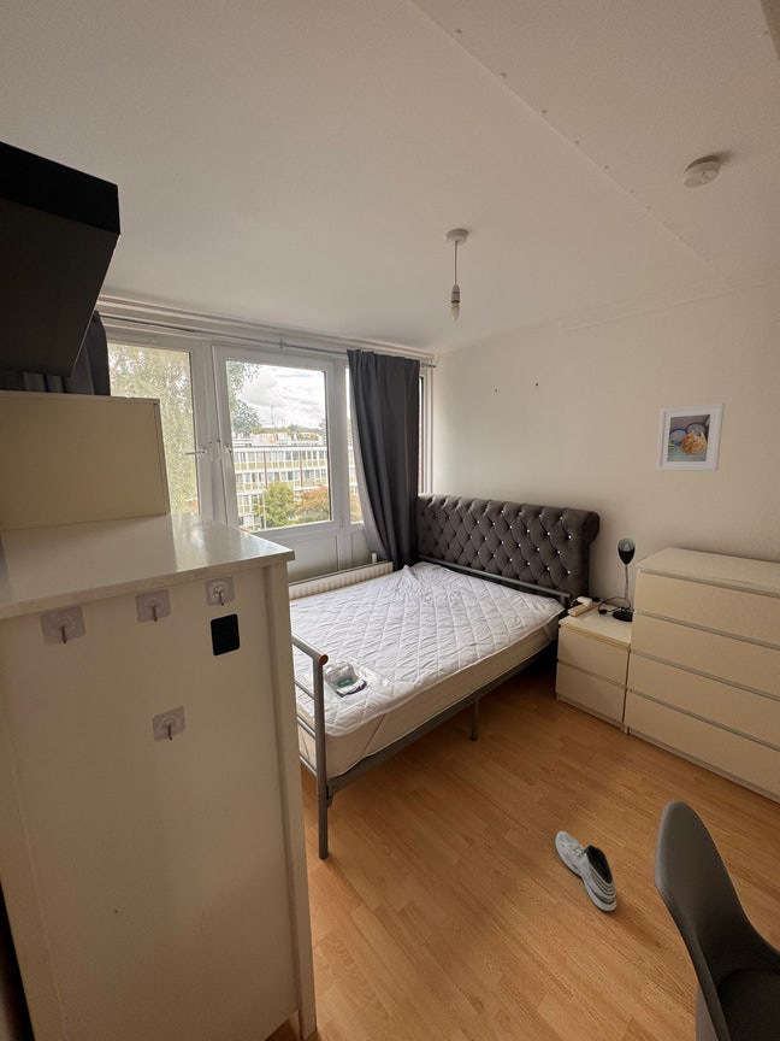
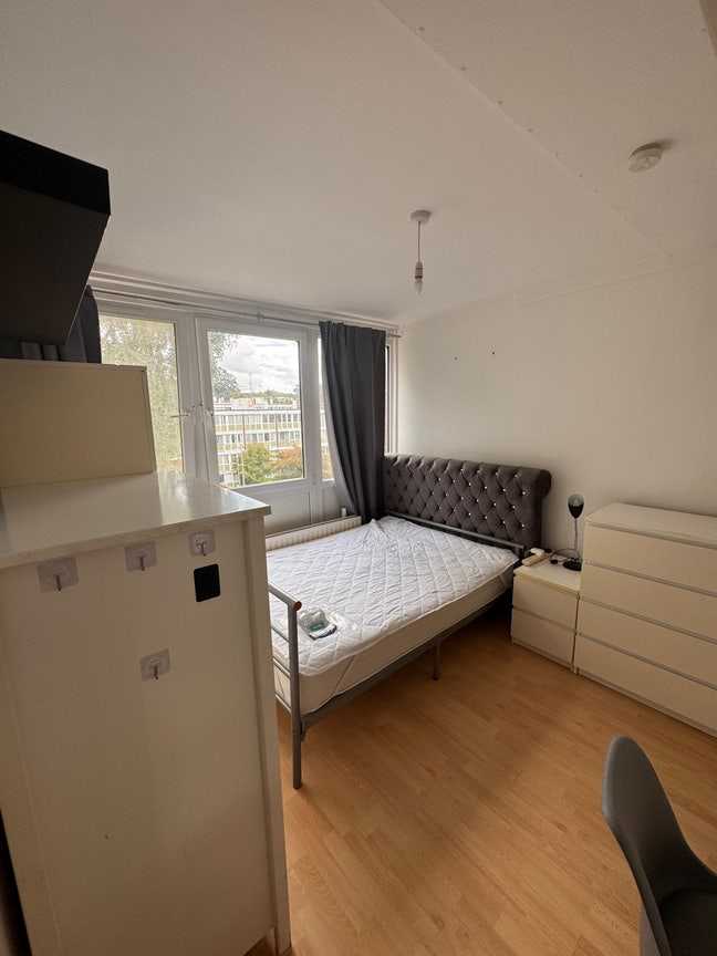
- sneaker (585, 853)
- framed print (687, 439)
